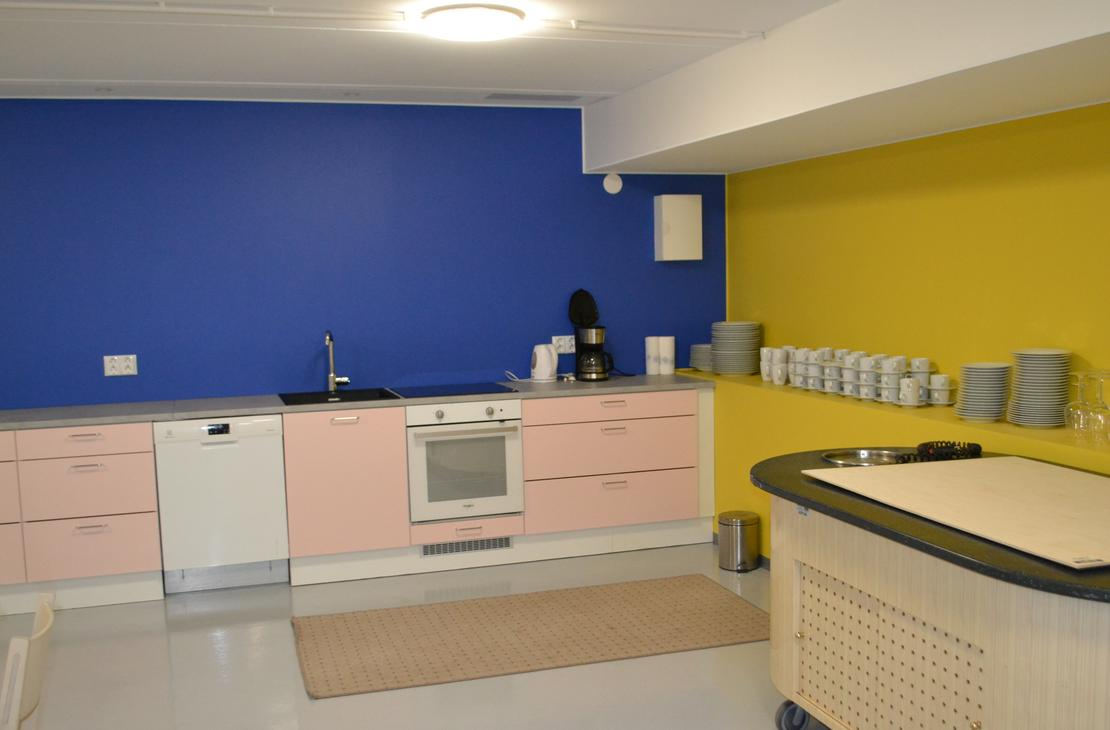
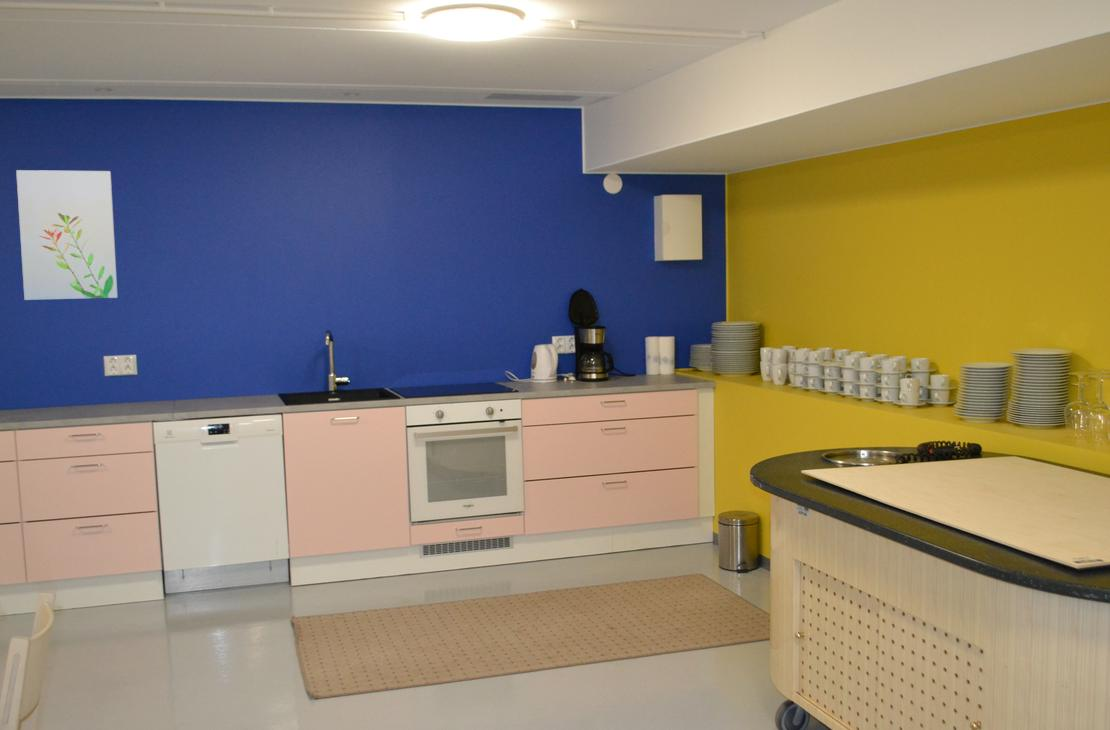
+ wall art (67, 235)
